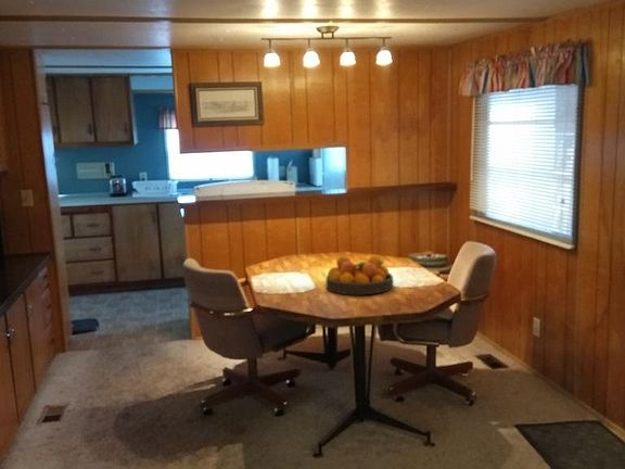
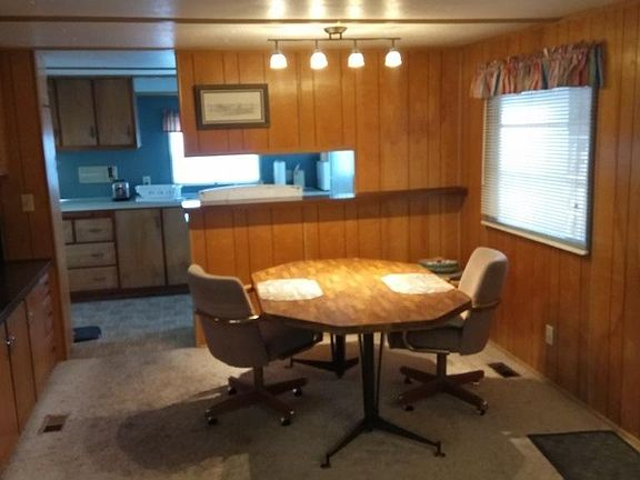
- fruit bowl (359, 271)
